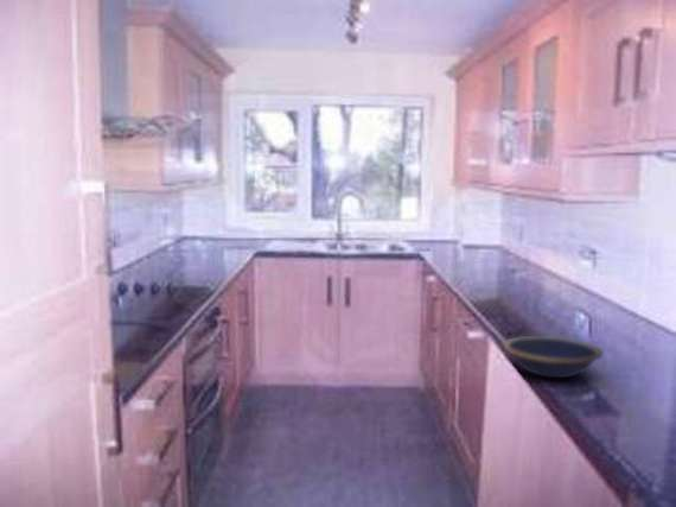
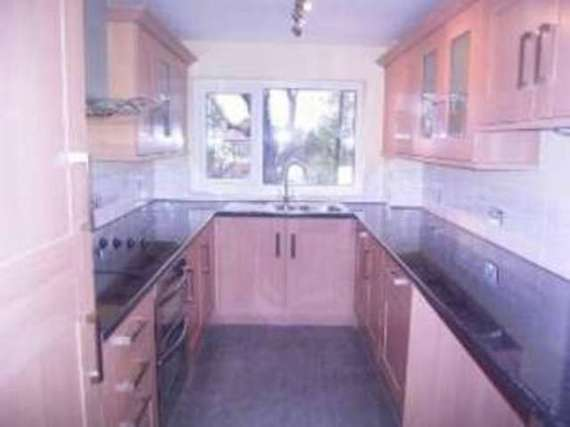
- bowl (551, 360)
